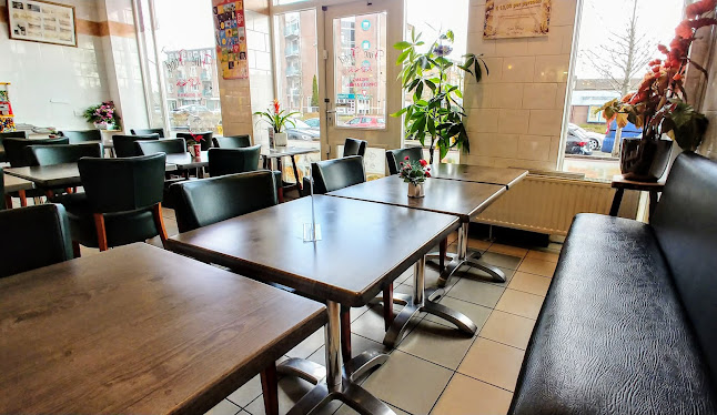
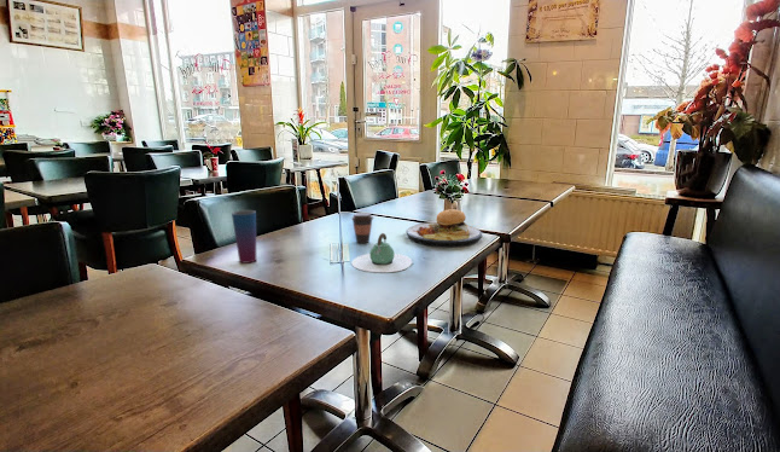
+ cup (245, 236)
+ teapot (382, 248)
+ plate (443, 218)
+ coffee cup (362, 227)
